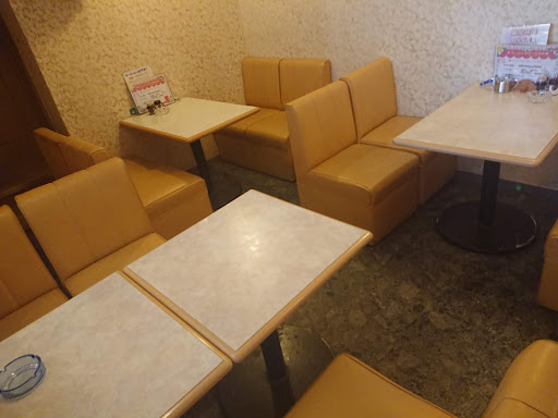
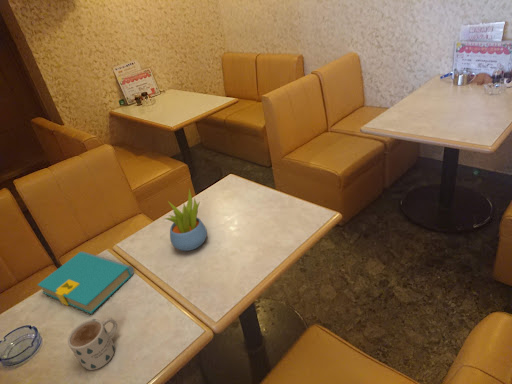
+ mug (97, 339)
+ book (86, 278)
+ succulent plant (184, 221)
